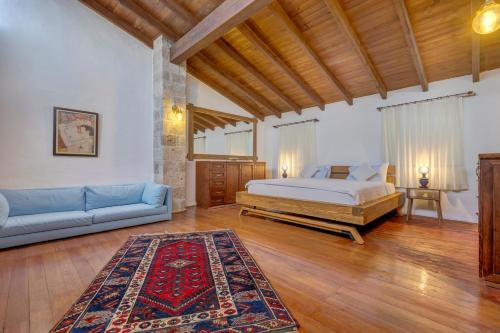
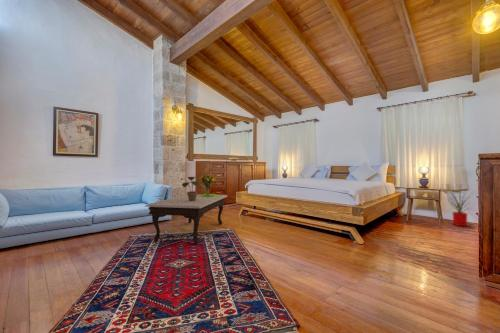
+ potted plant (192, 188)
+ coffee table (192, 215)
+ bouquet (207, 183)
+ house plant (459, 205)
